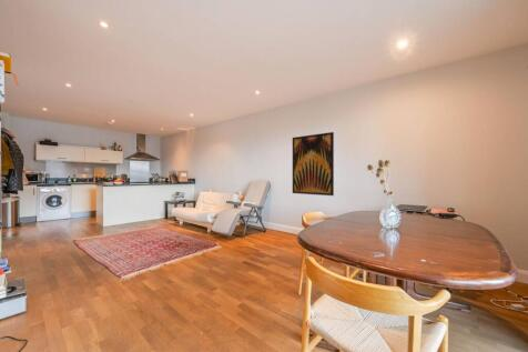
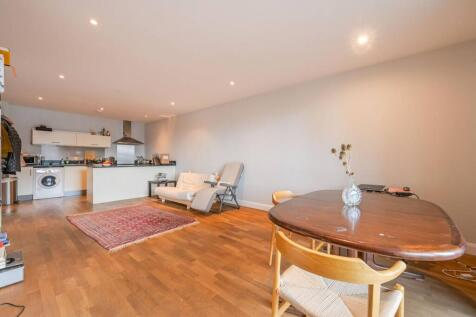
- wall art (311, 164)
